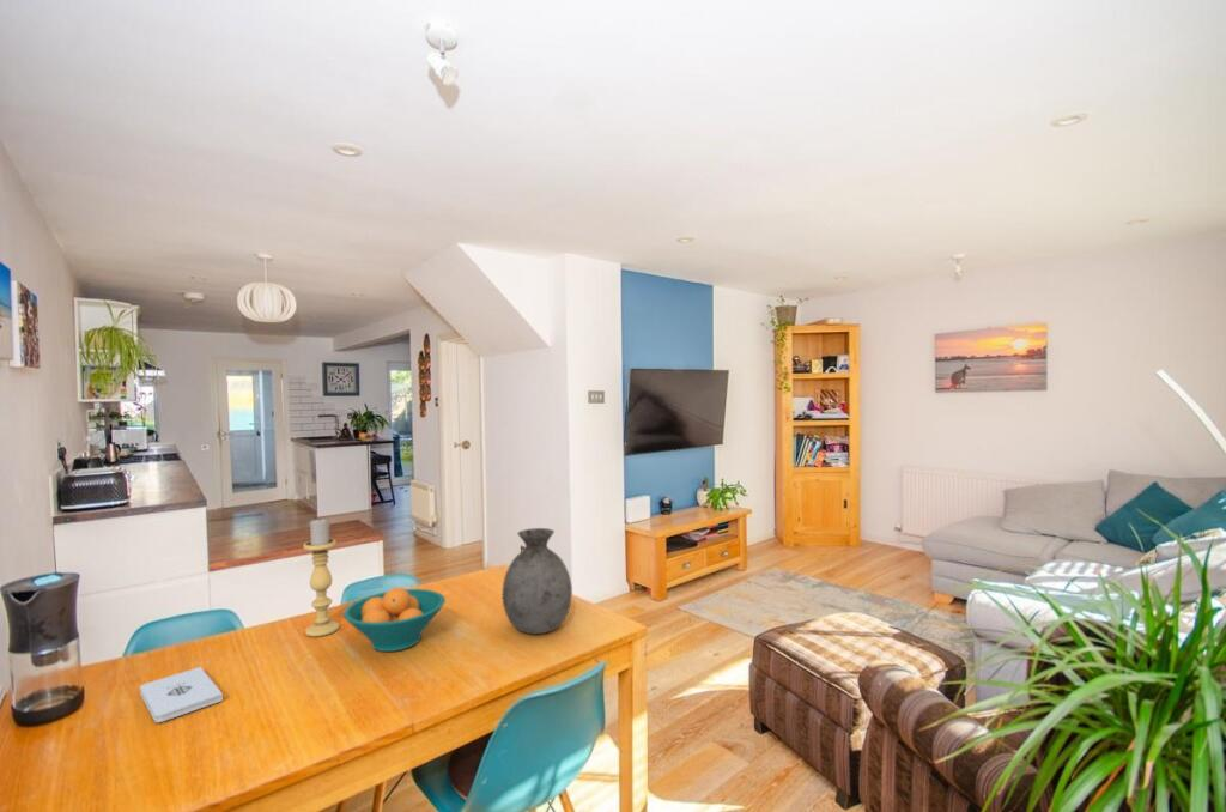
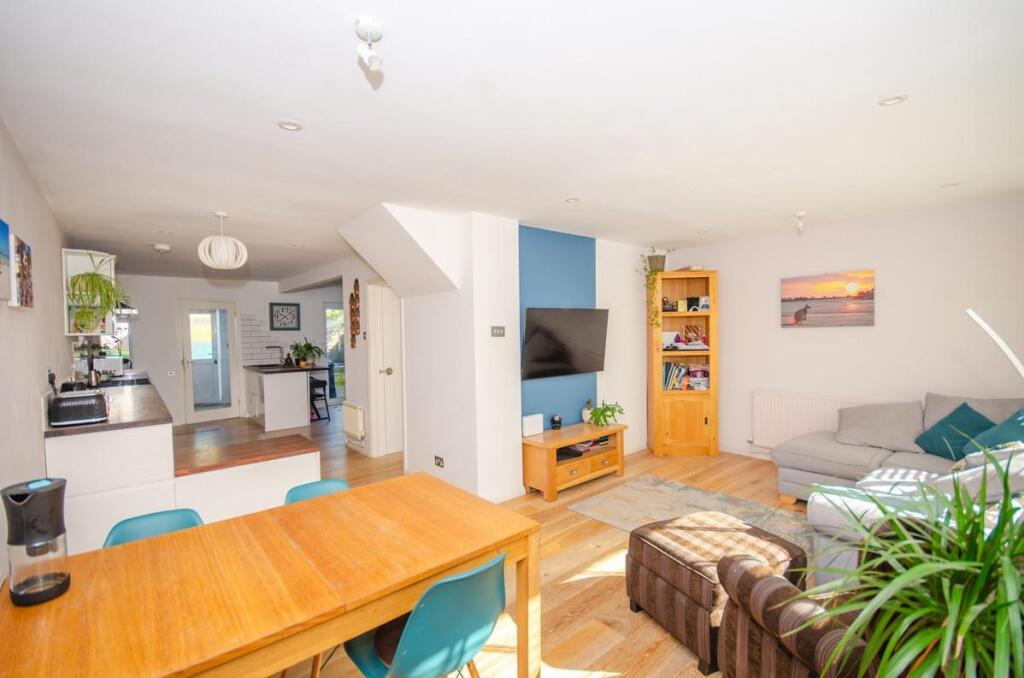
- candle holder (321, 574)
- vase (536, 580)
- fruit bowl (395, 614)
- notepad (180, 692)
